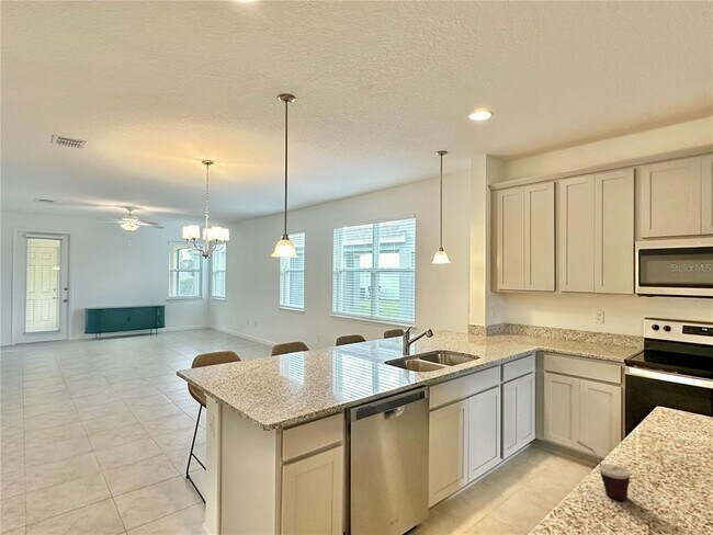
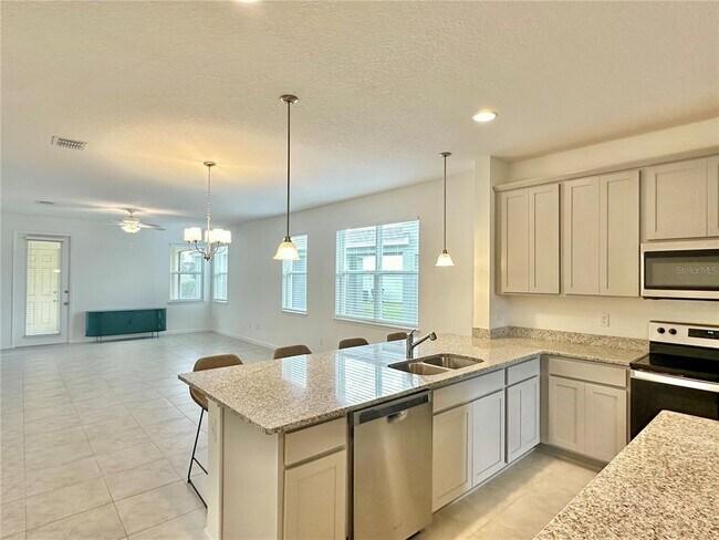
- cup (601, 469)
